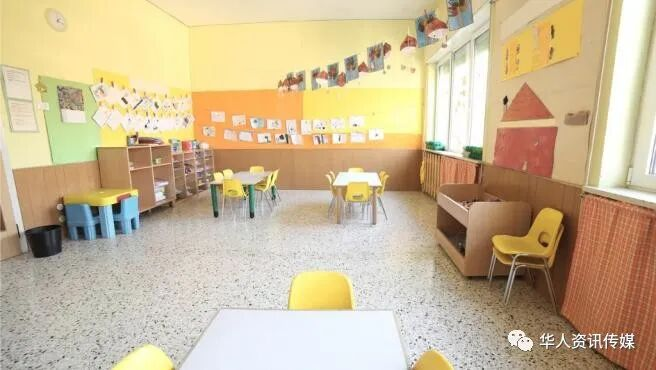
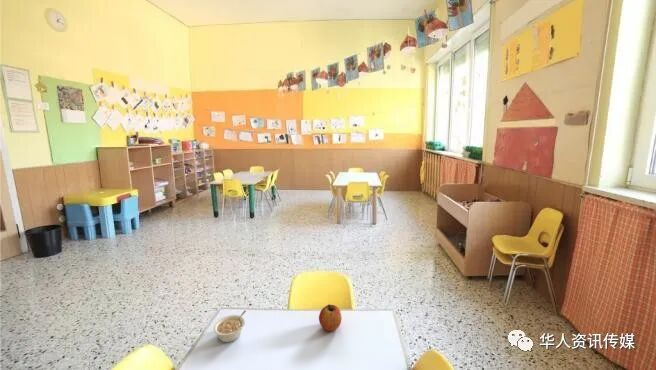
+ apple (330, 316)
+ legume (230, 327)
